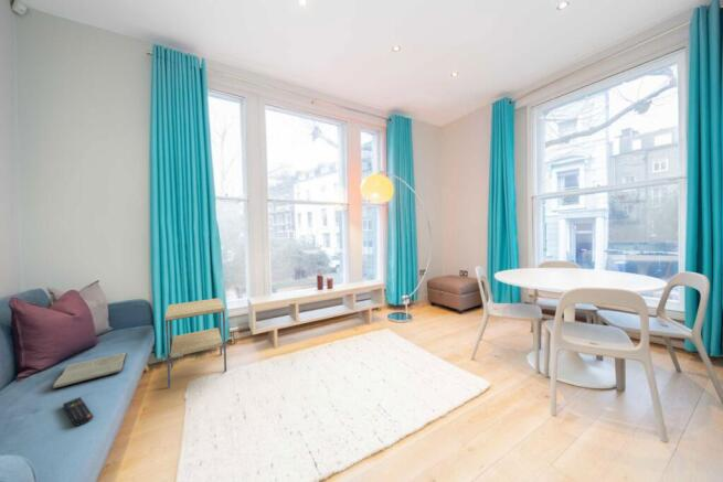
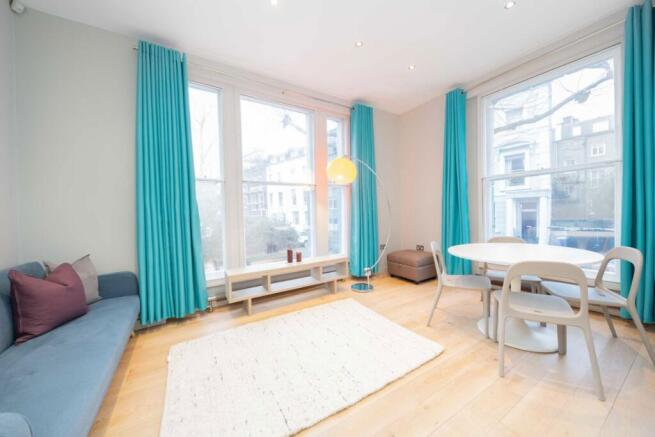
- side table (196, 338)
- book (94, 367)
- remote control (77, 410)
